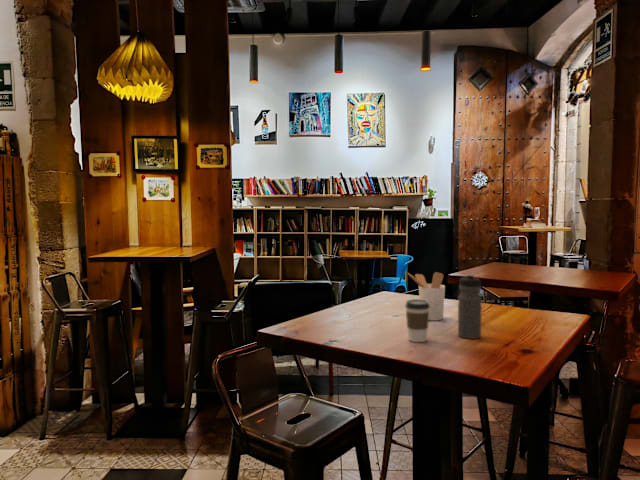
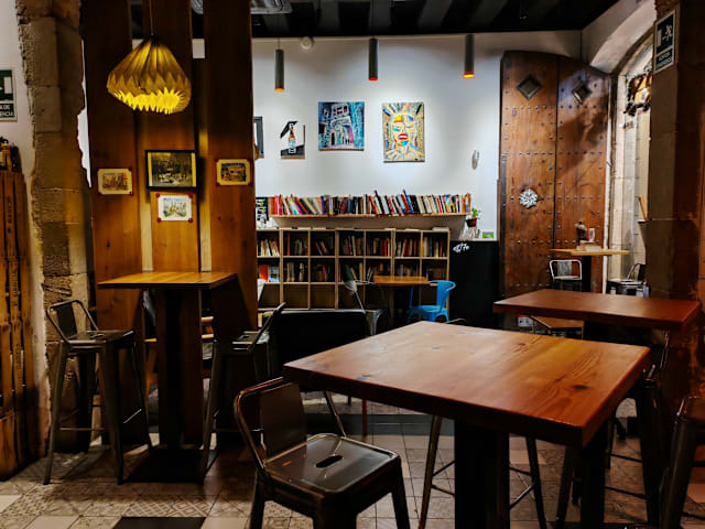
- water bottle (469, 305)
- coffee cup (417, 320)
- utensil holder (425, 294)
